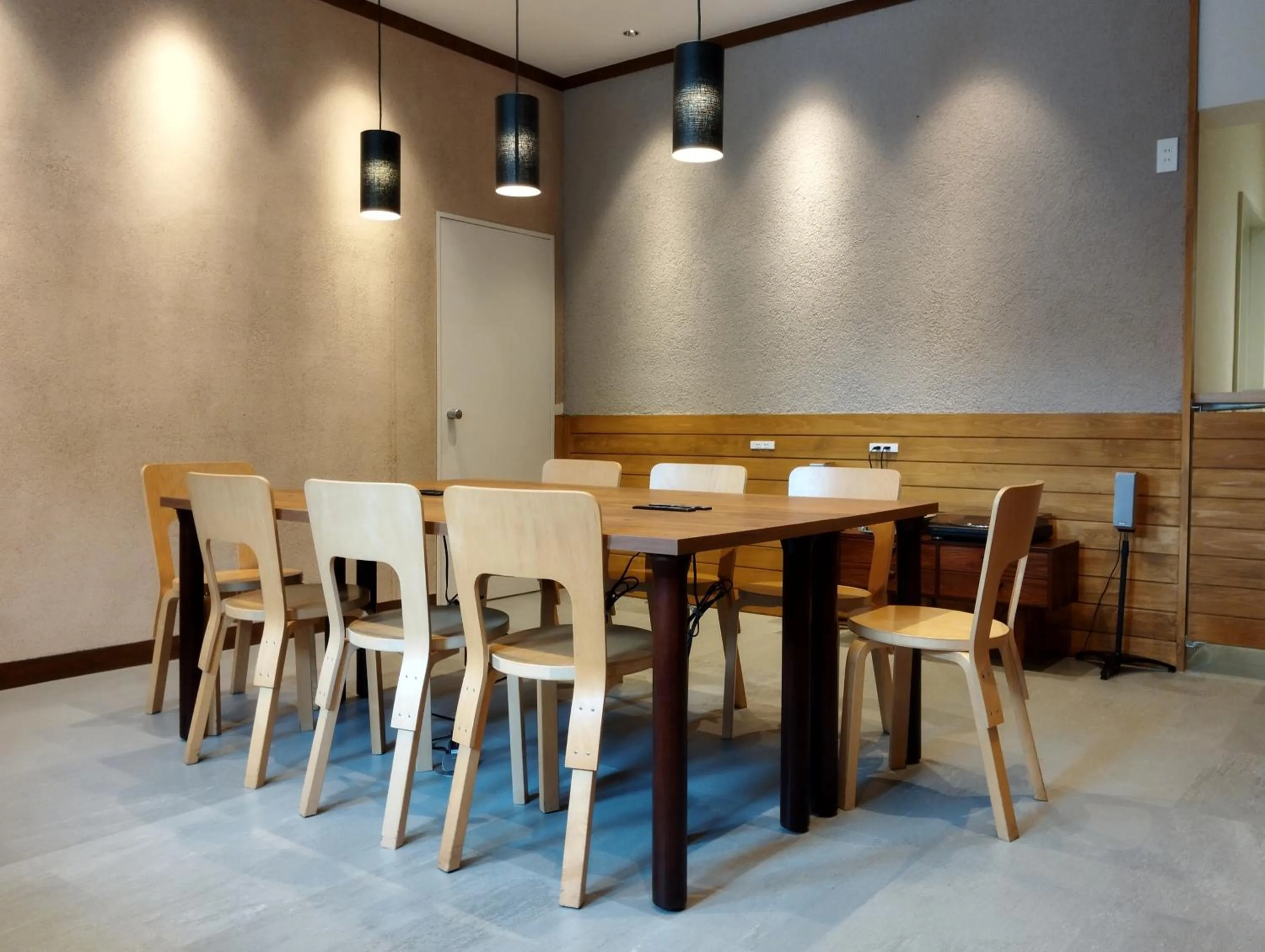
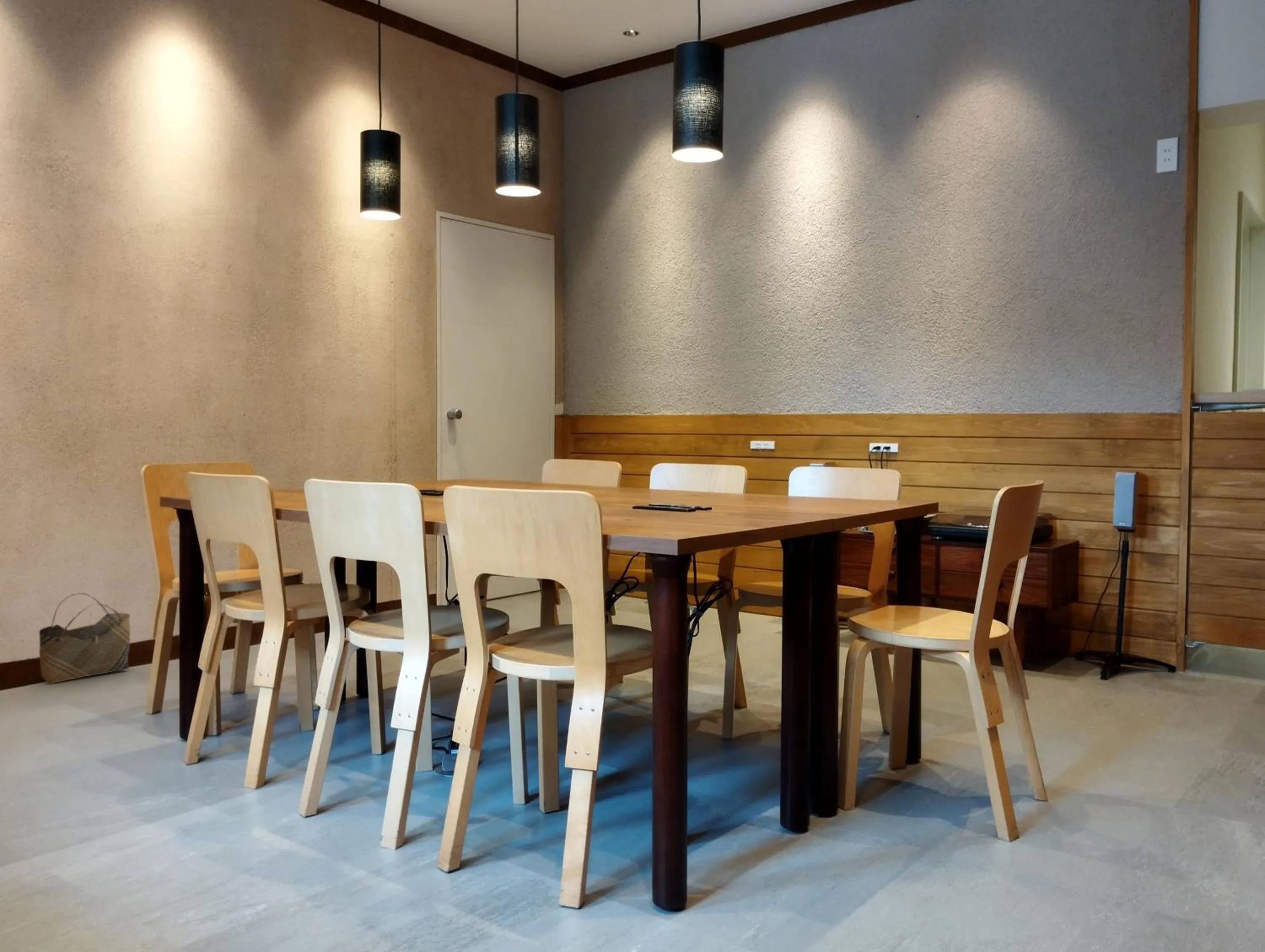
+ basket (86, 636)
